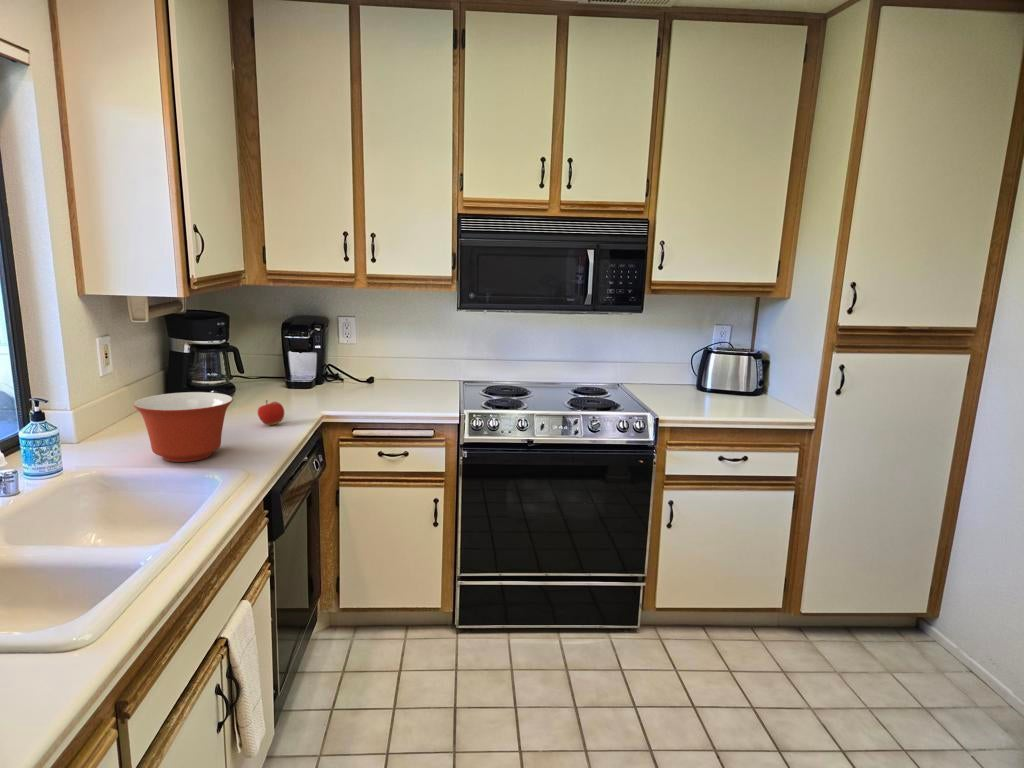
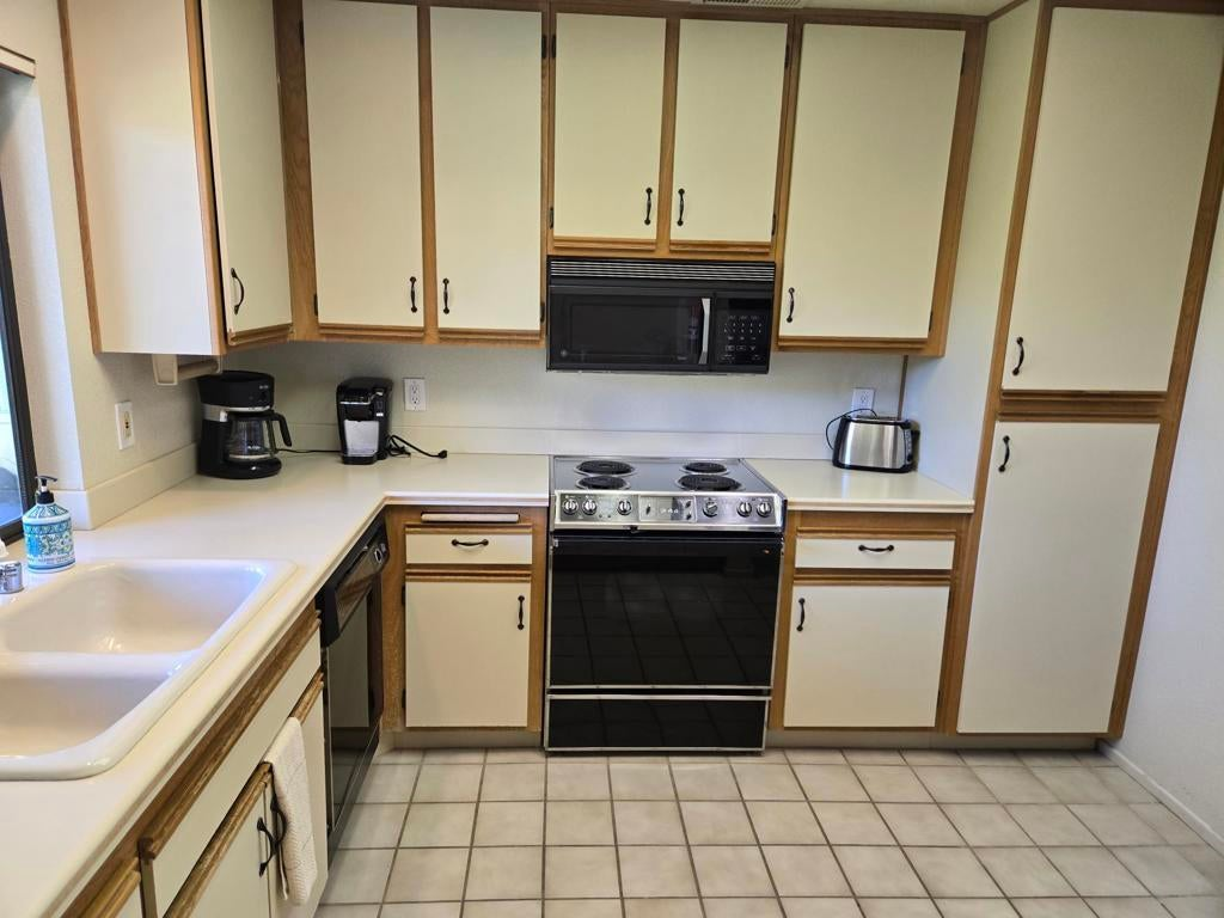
- fruit (271, 412)
- mixing bowl (186, 428)
